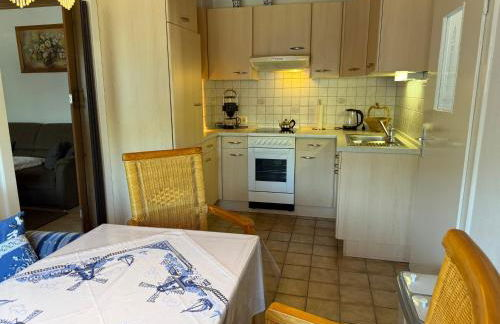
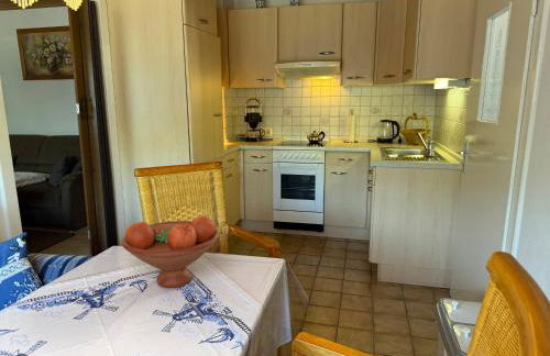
+ fruit bowl (172, 248)
